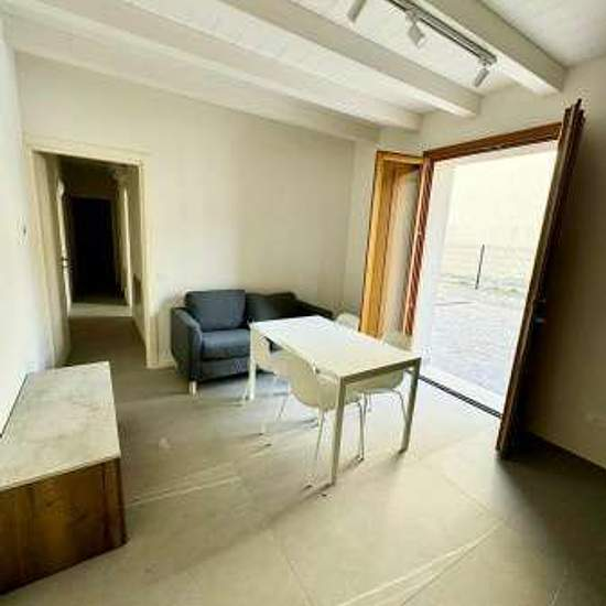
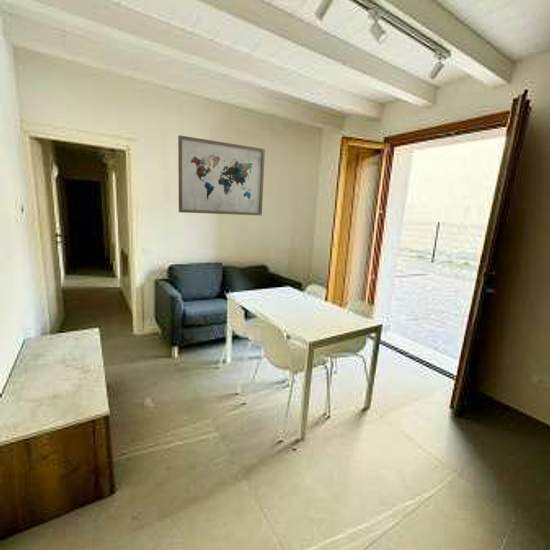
+ wall art (223, 179)
